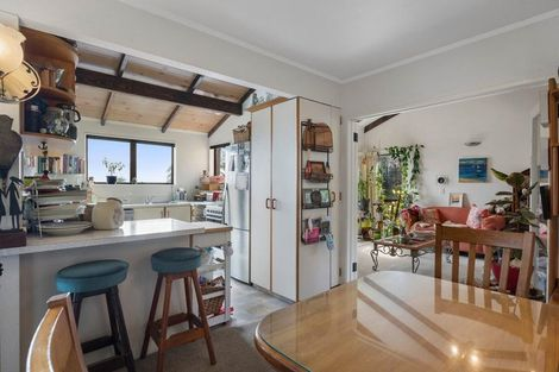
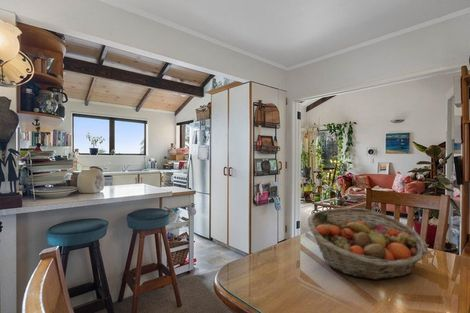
+ fruit basket (363, 239)
